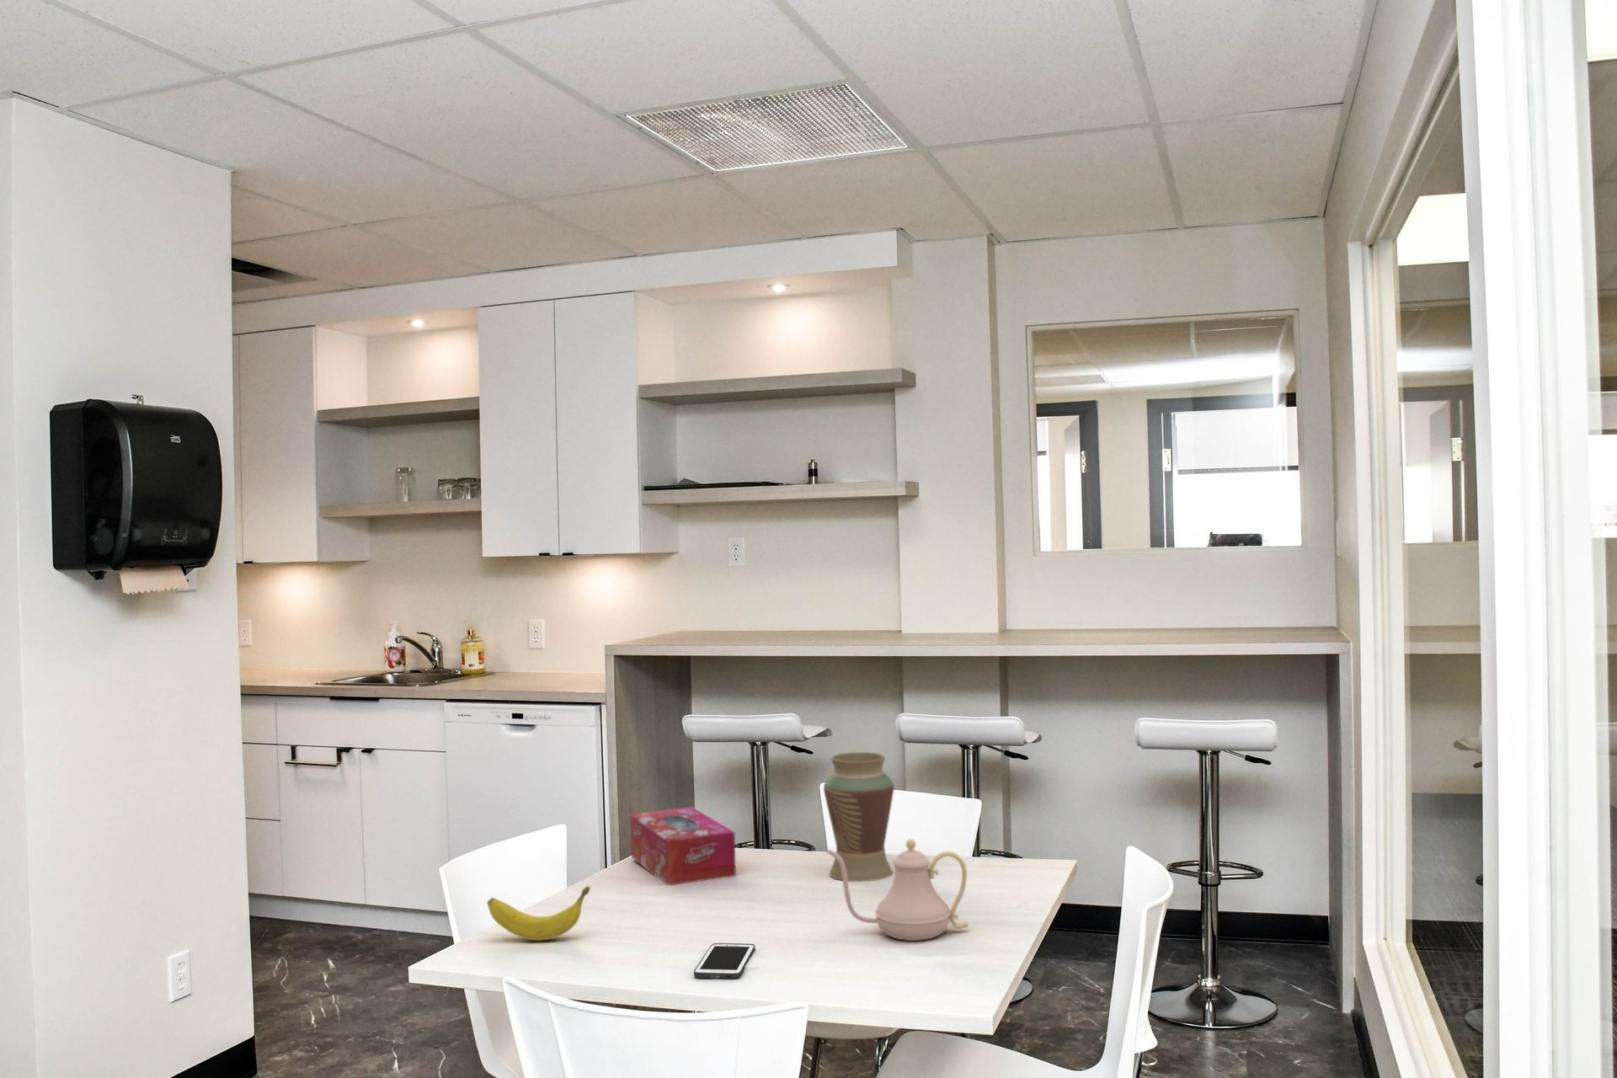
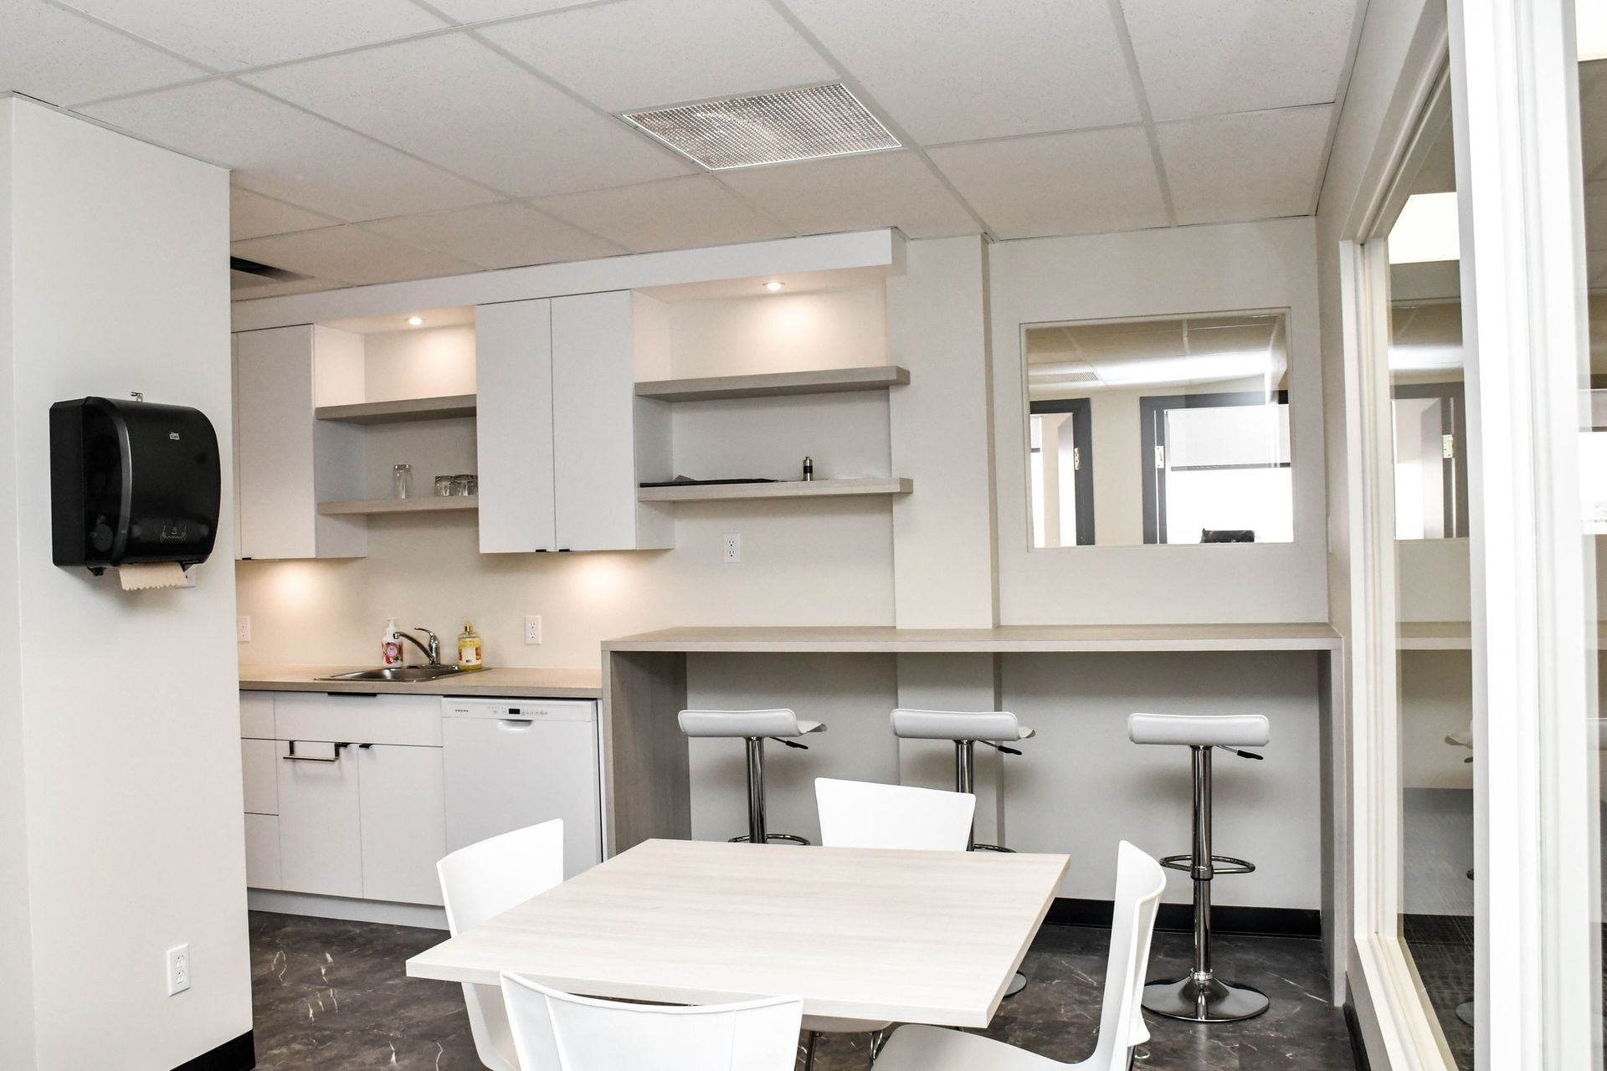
- vase (859, 815)
- teapot (895, 887)
- tissue box (681, 845)
- banana (538, 917)
- cell phone (725, 960)
